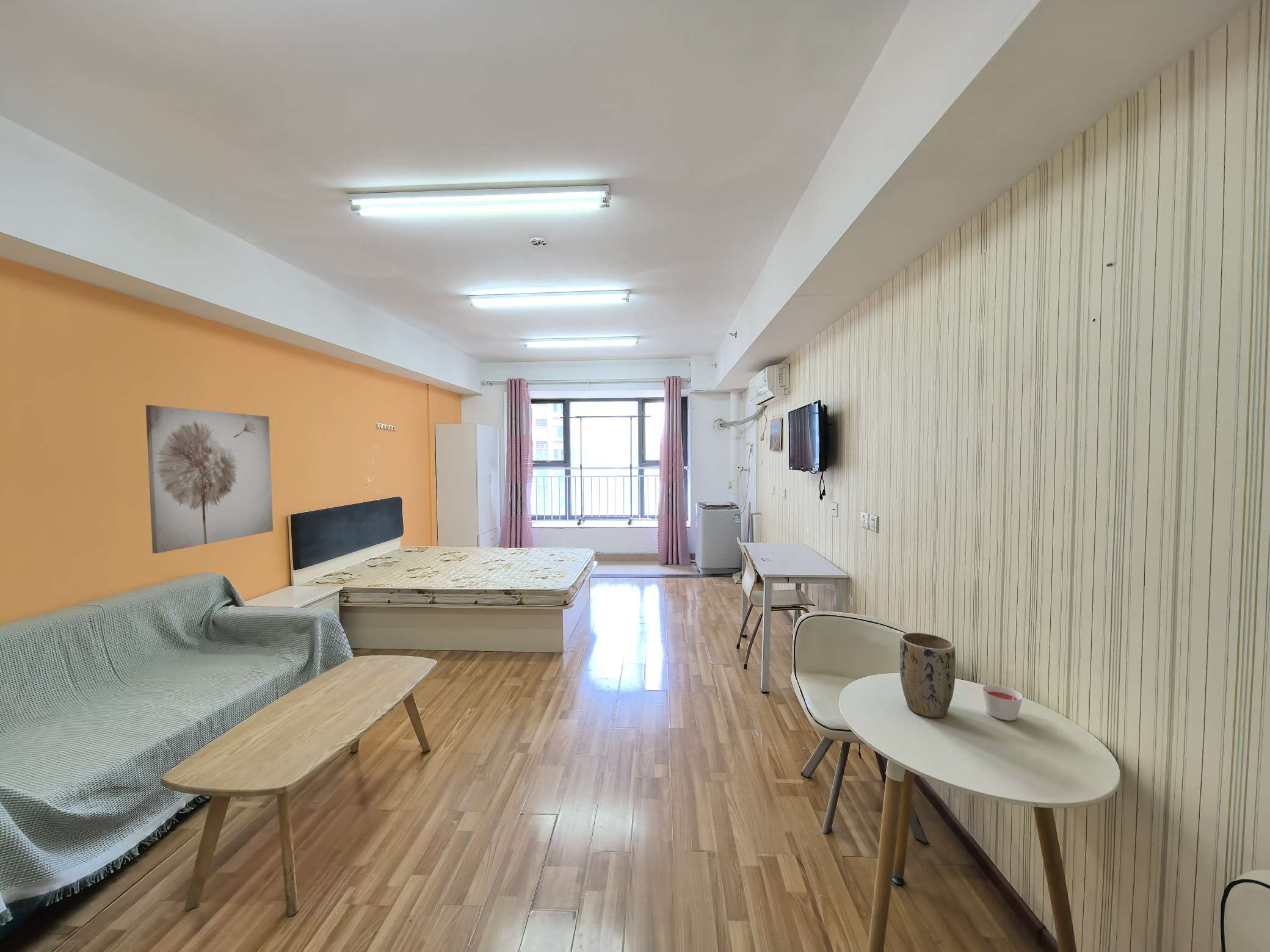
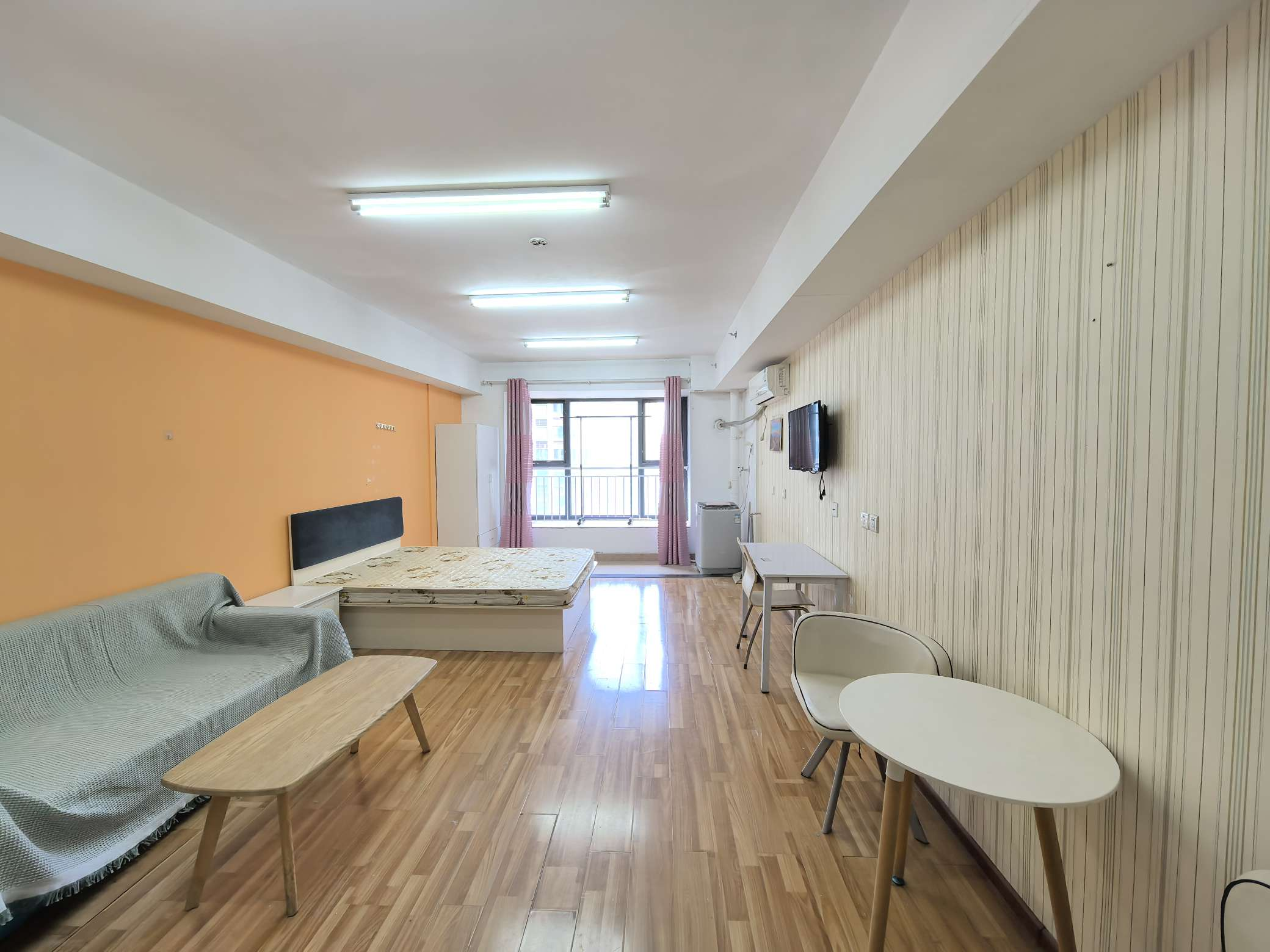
- wall art (217, 476)
- plant pot (926, 674)
- candle (1001, 703)
